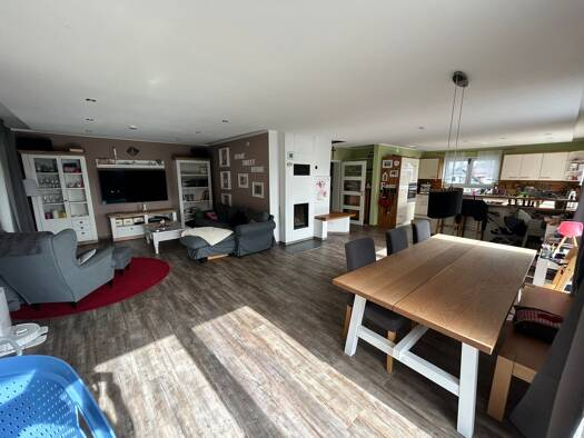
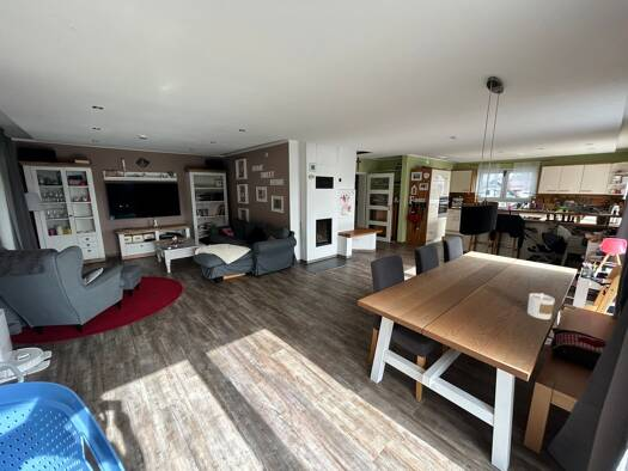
+ candle (539, 304)
